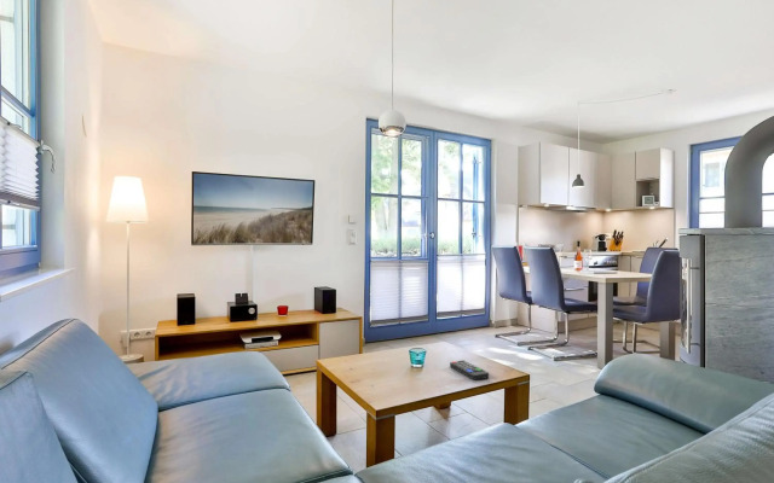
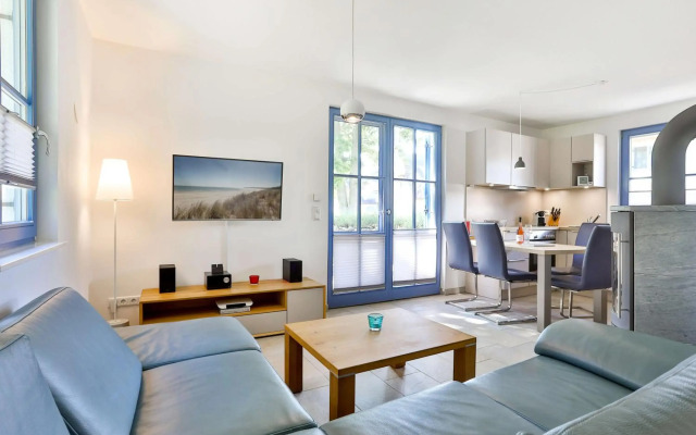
- remote control (468, 368)
